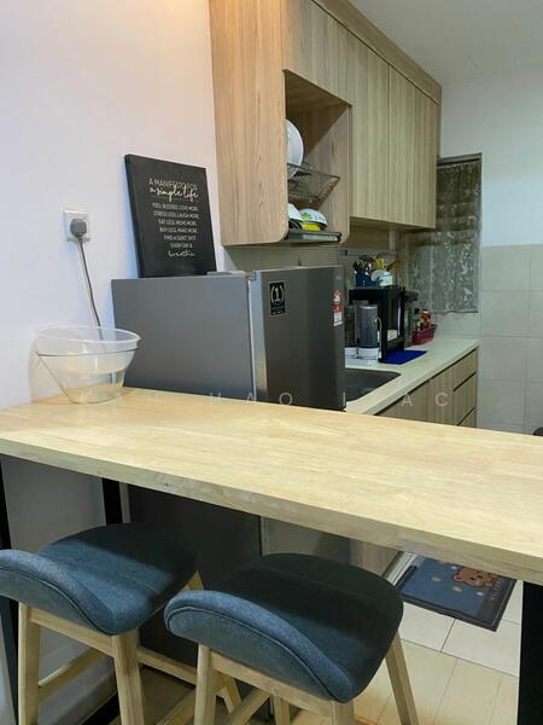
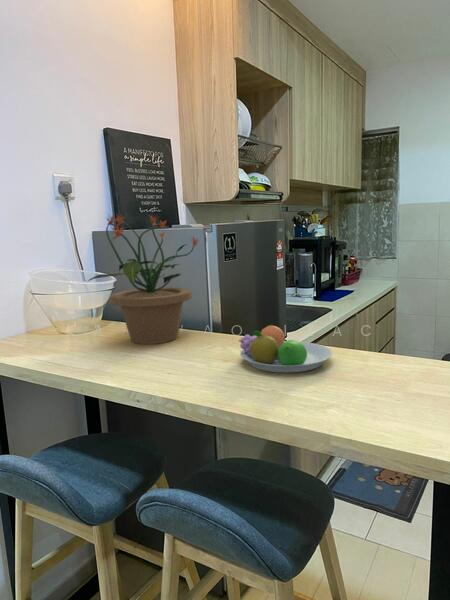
+ potted plant (143, 275)
+ fruit bowl (284, 344)
